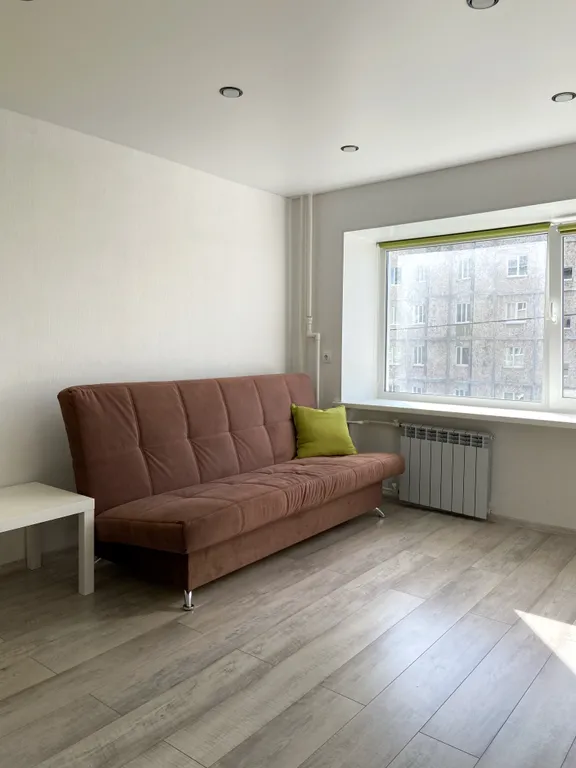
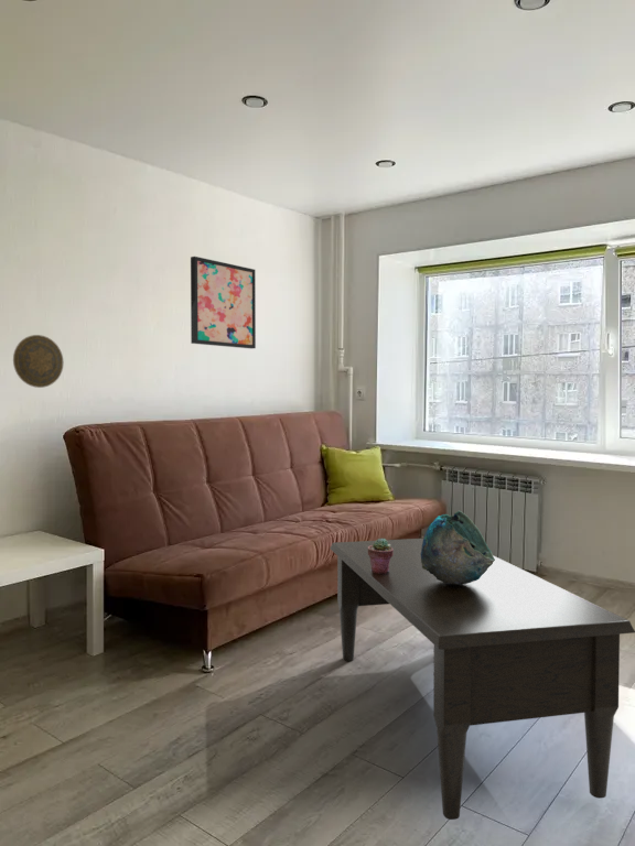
+ decorative plate (40, 360)
+ potted succulent (380, 554)
+ coffee table (448, 644)
+ wall art (224, 304)
+ decorative bowl (456, 547)
